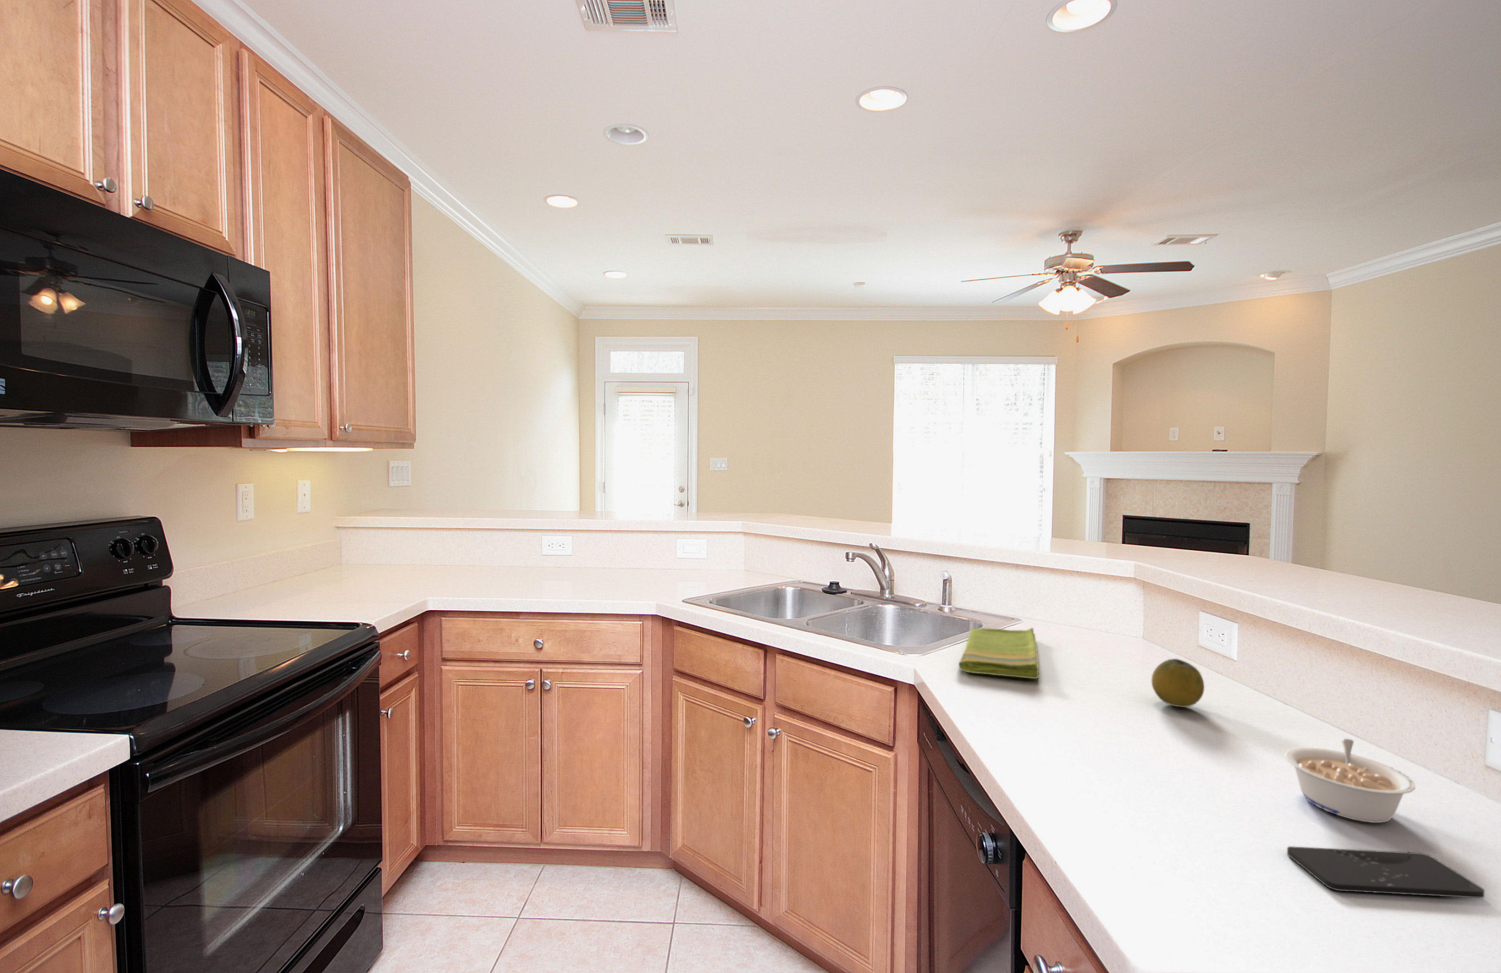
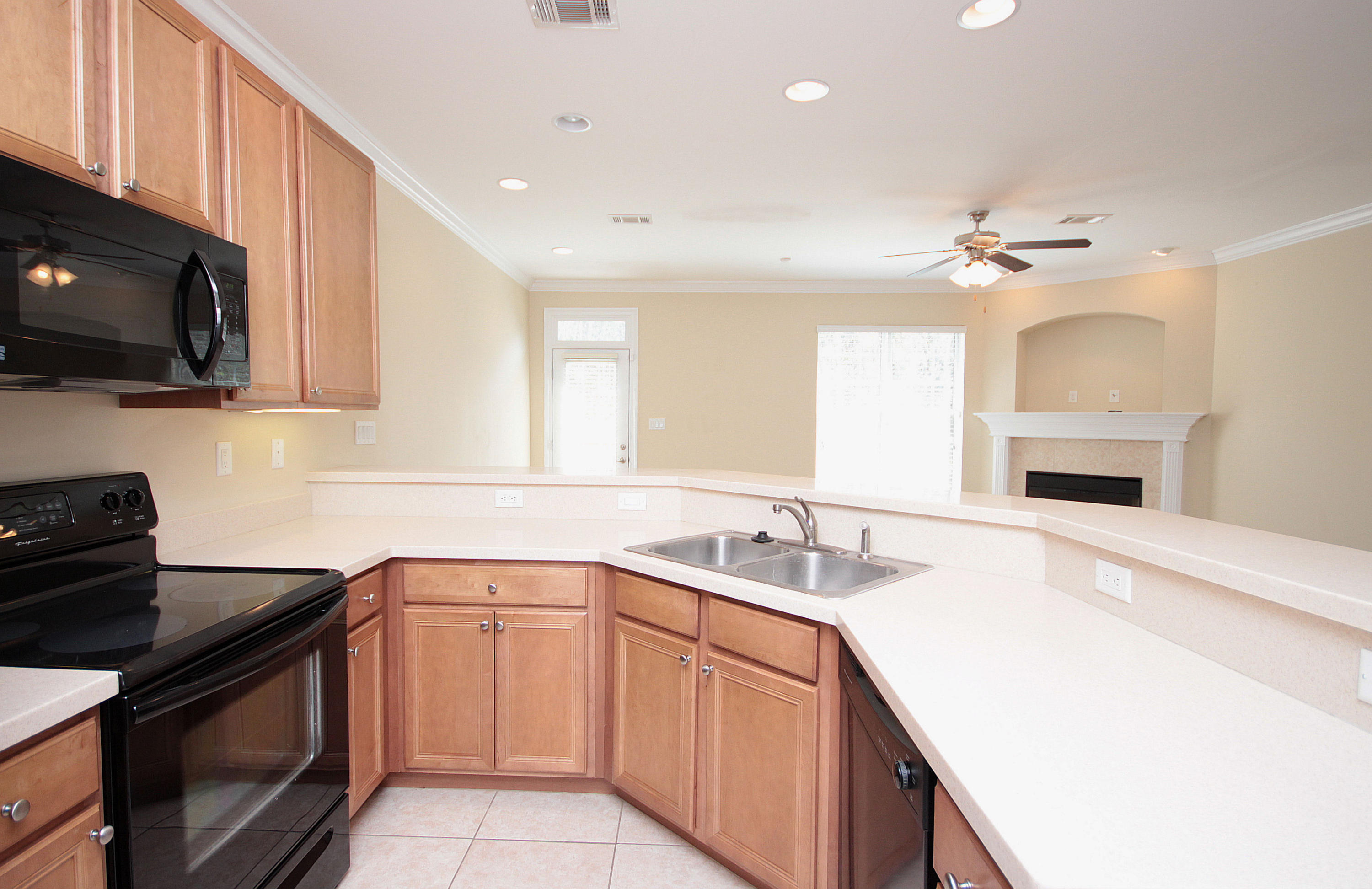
- legume (1343, 780)
- fruit (1177, 683)
- smartphone (1381, 870)
- dish towel (1000, 648)
